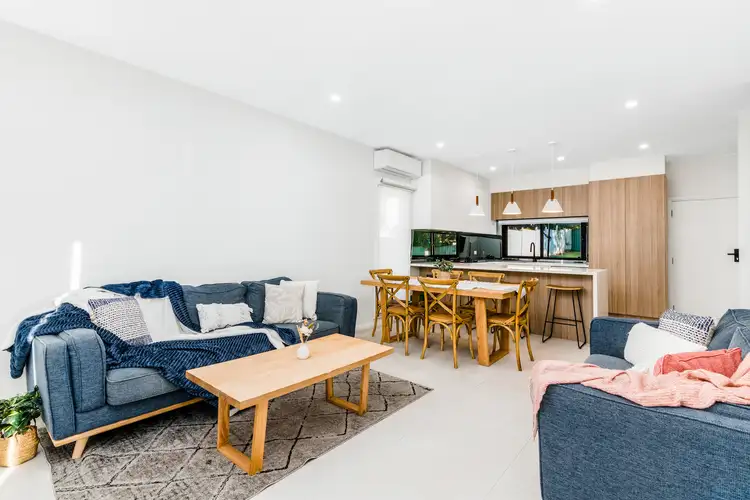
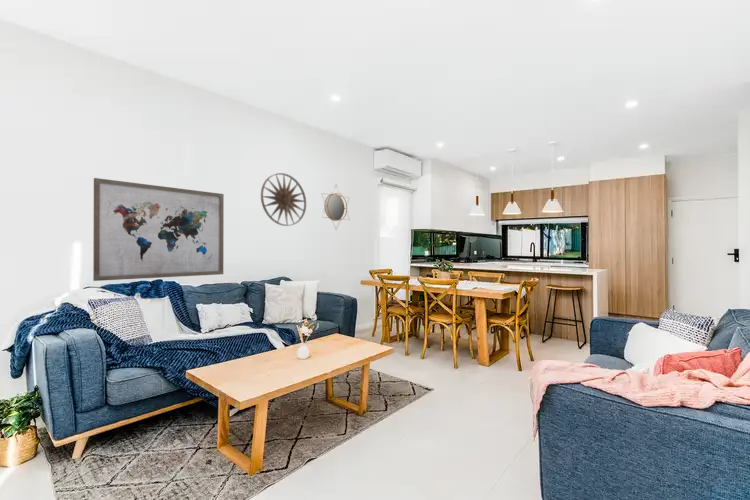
+ wall art (284, 199)
+ home mirror (336, 207)
+ wall art (166, 232)
